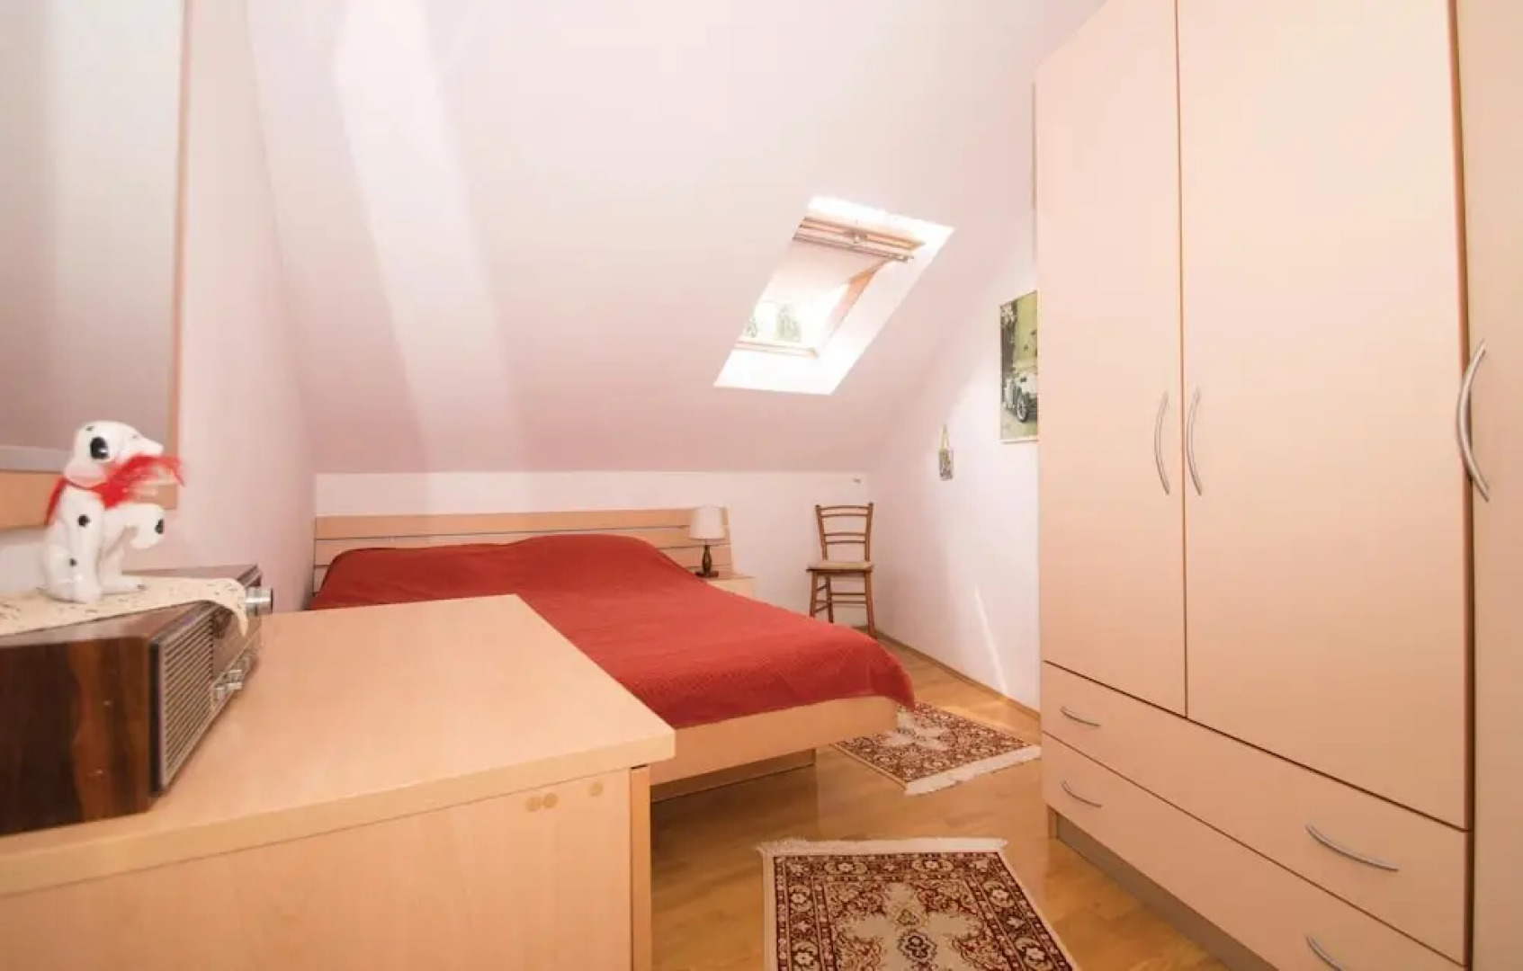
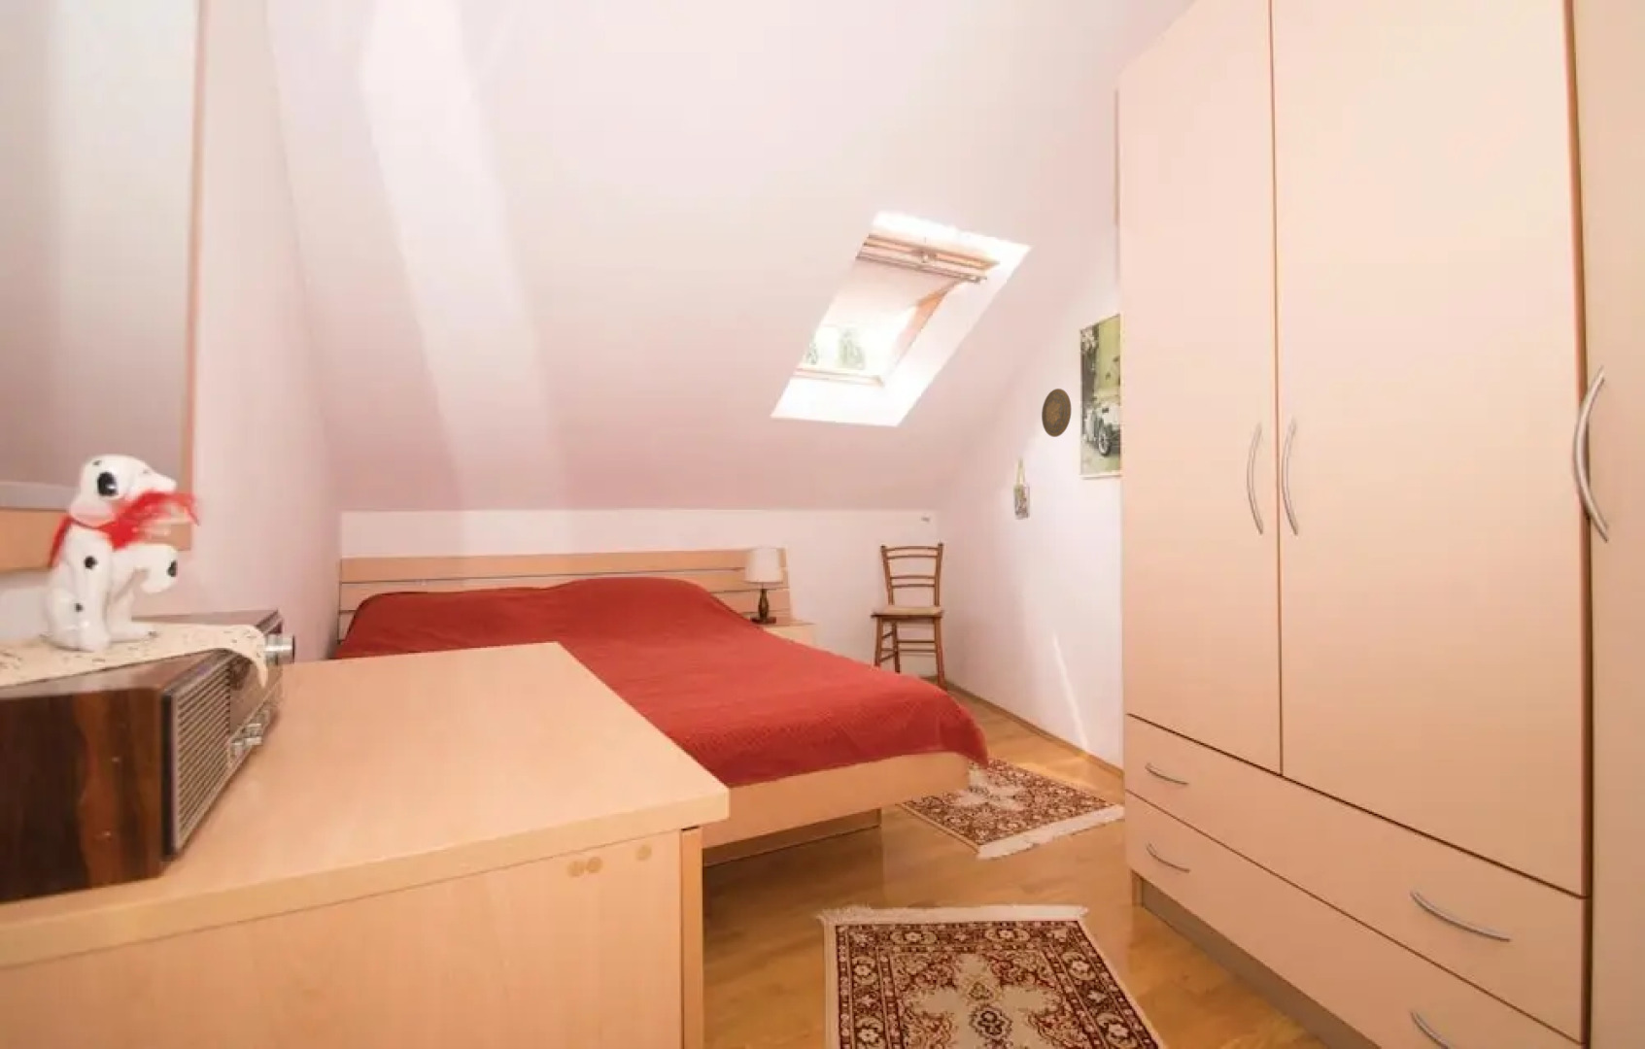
+ decorative plate (1054, 412)
